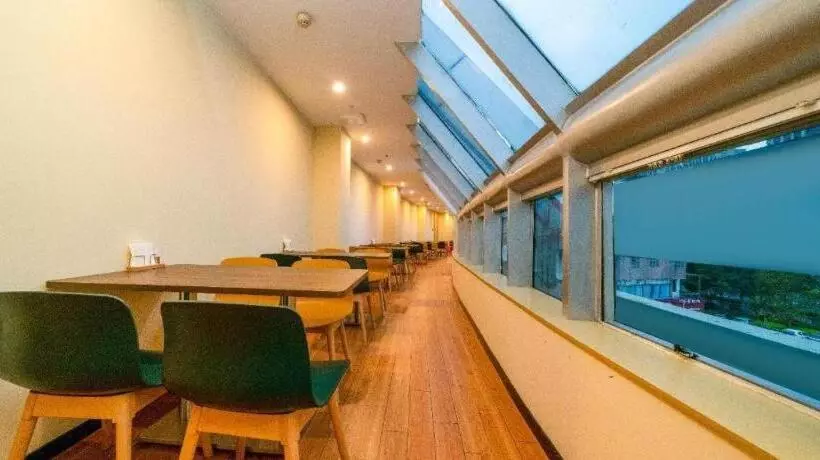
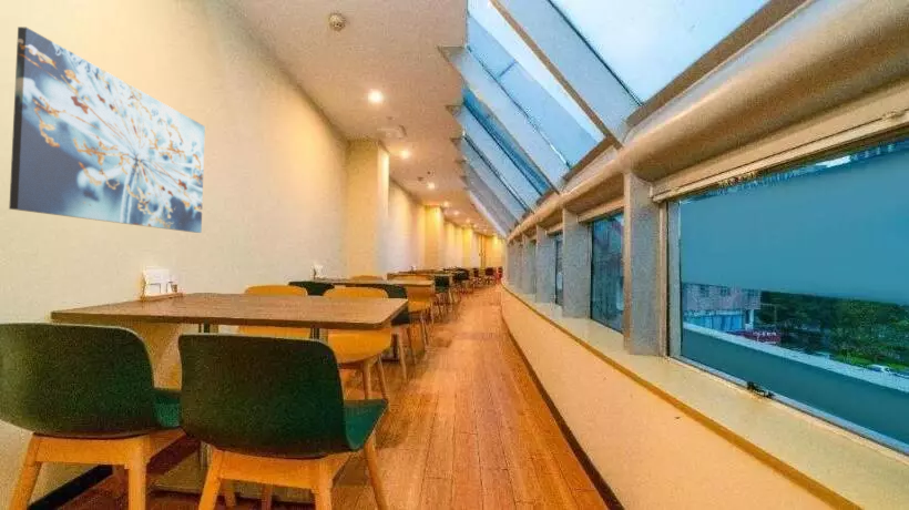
+ wall art (133, 156)
